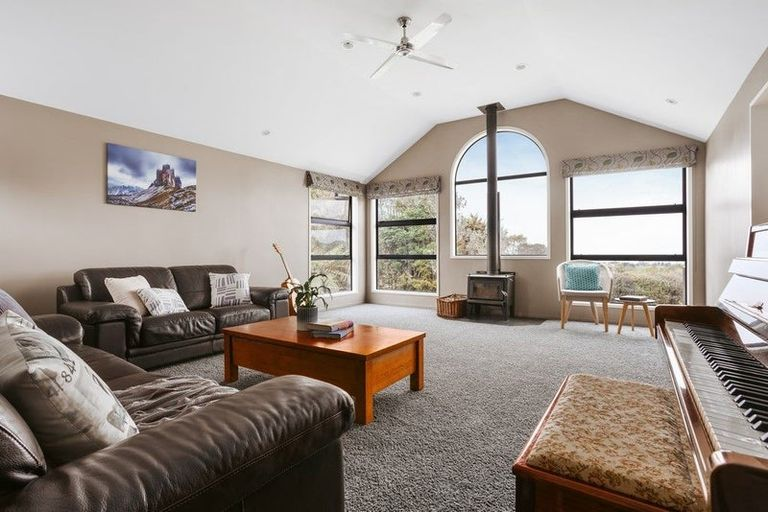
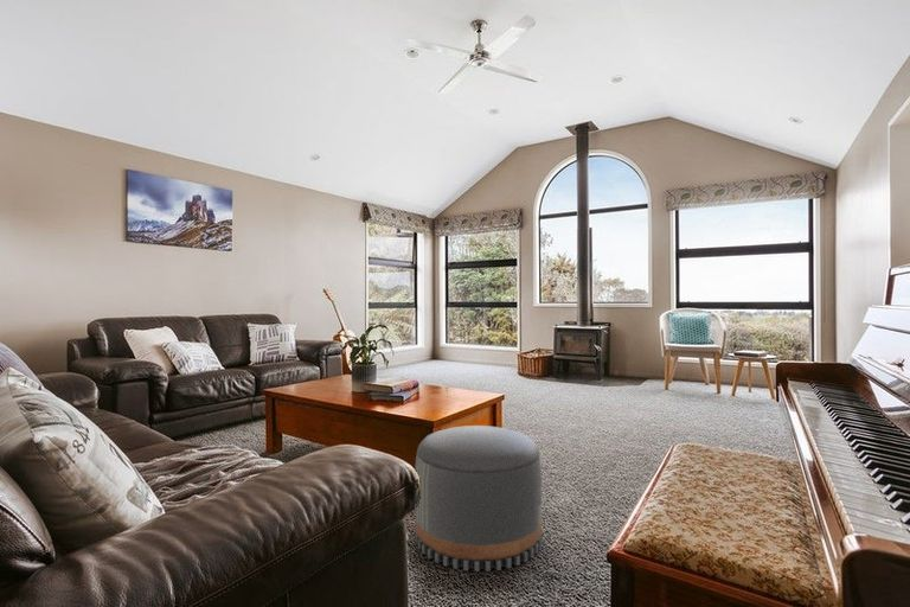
+ pouf (478, 483)
